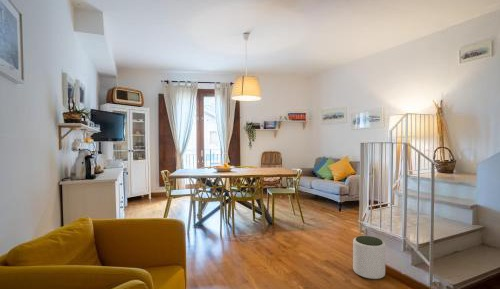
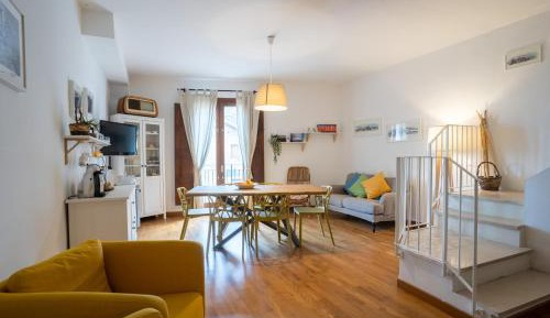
- plant pot (368, 256)
